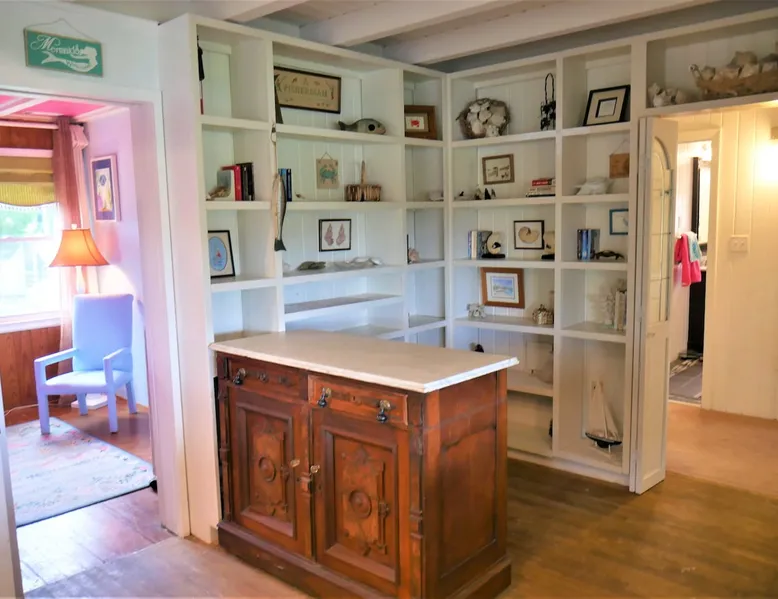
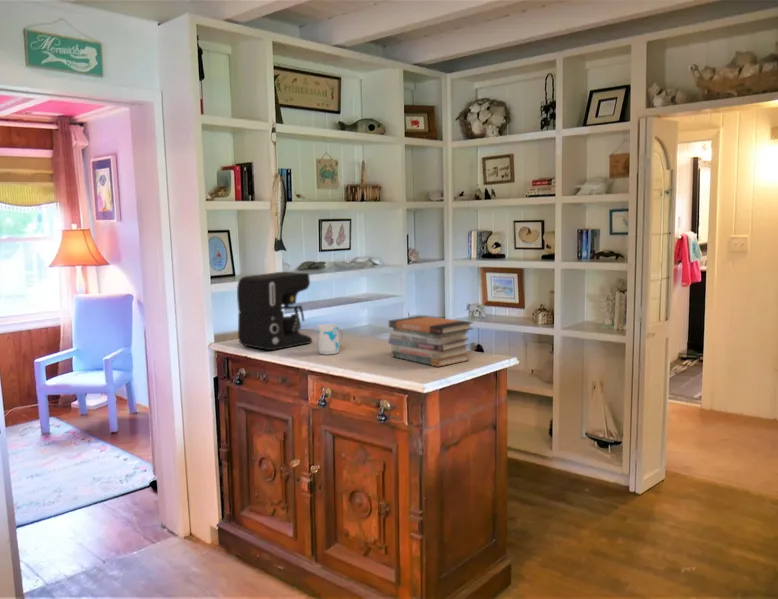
+ coffee maker (278, 309)
+ book stack (429, 339)
+ mug (332, 338)
